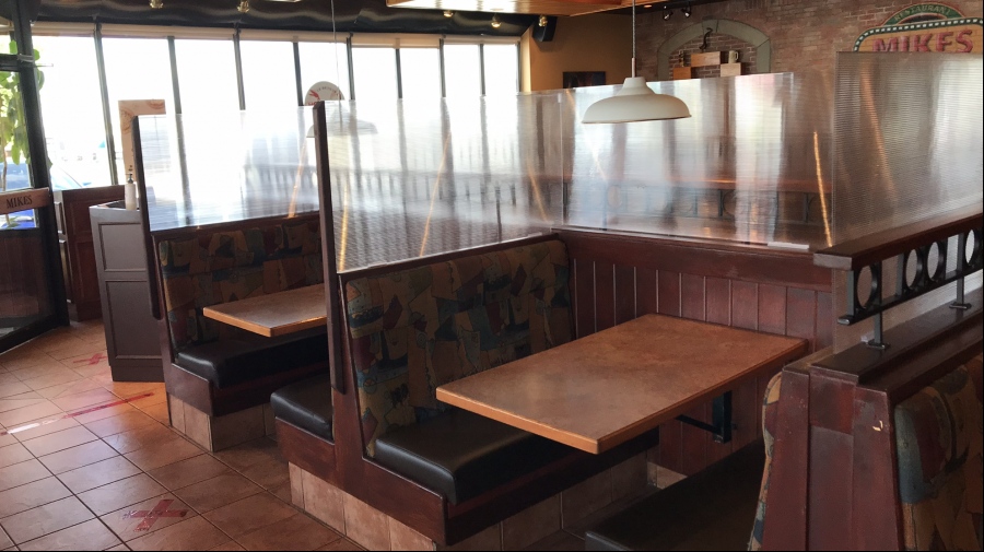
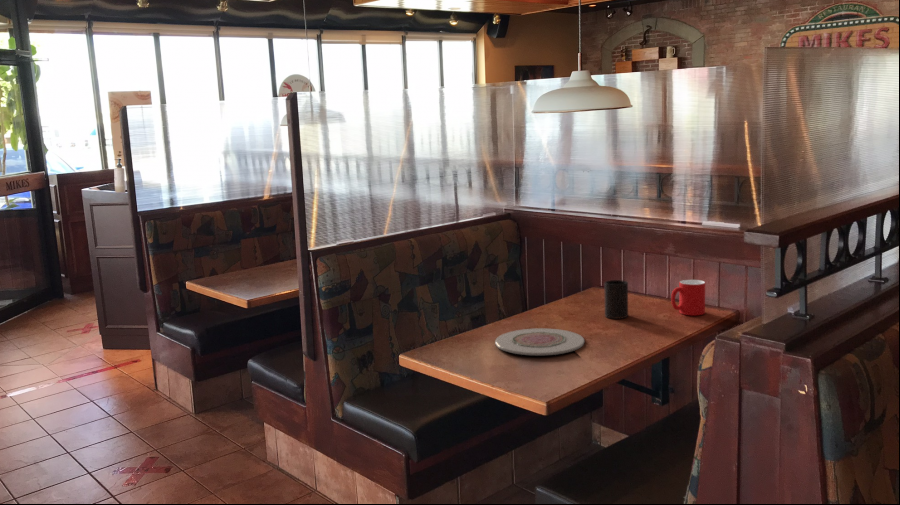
+ cup (687, 297)
+ plate (539, 340)
+ cup (616, 299)
